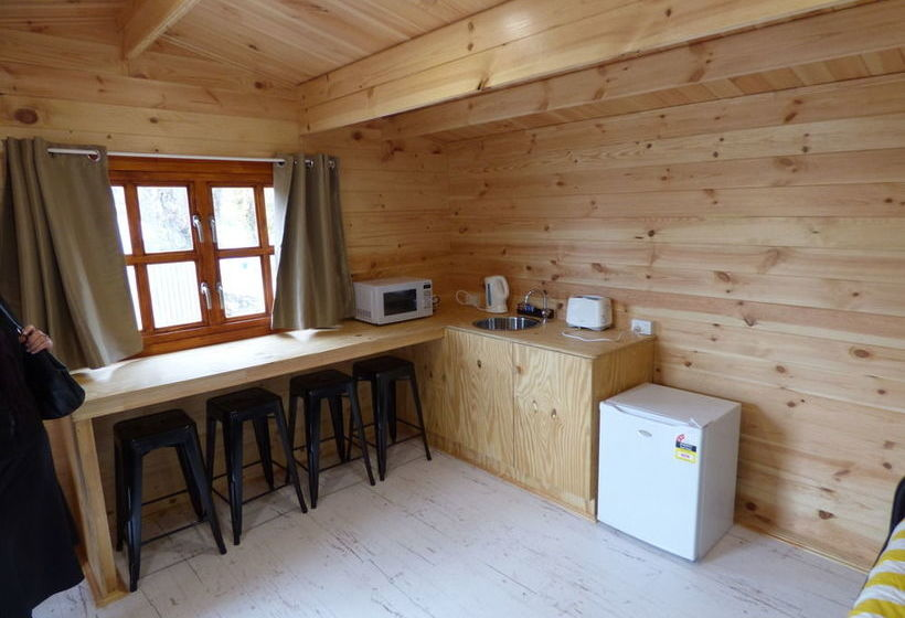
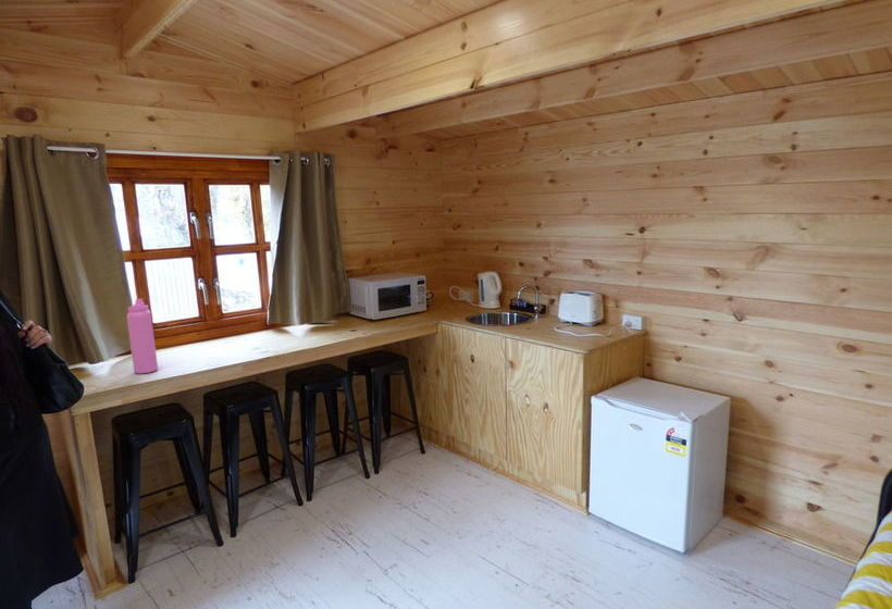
+ water bottle (141, 335)
